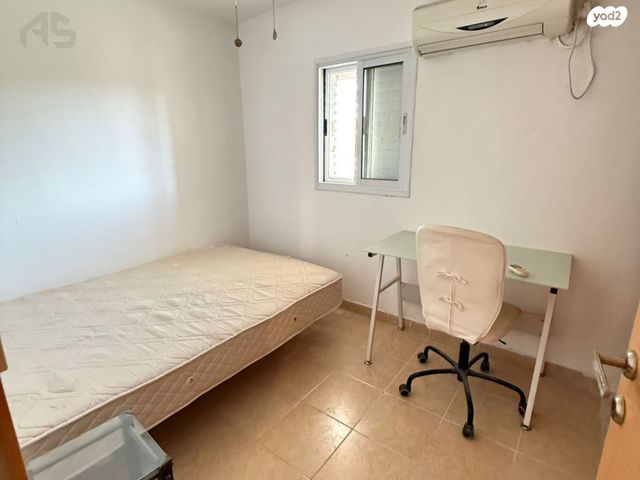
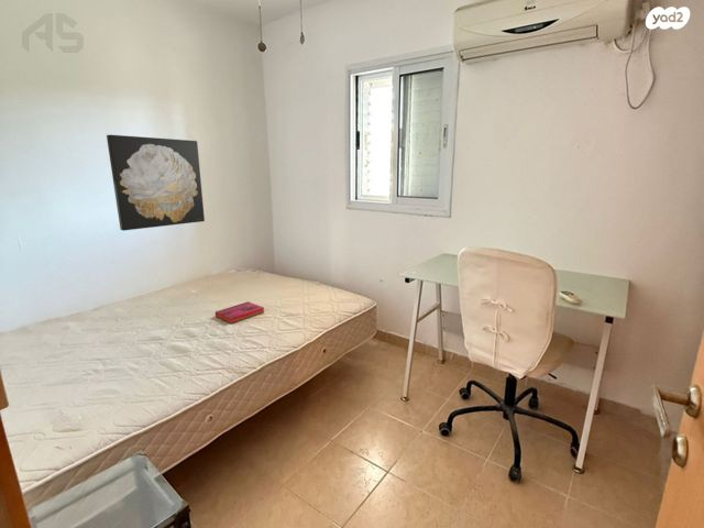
+ wall art (161, 183)
+ hardback book (240, 311)
